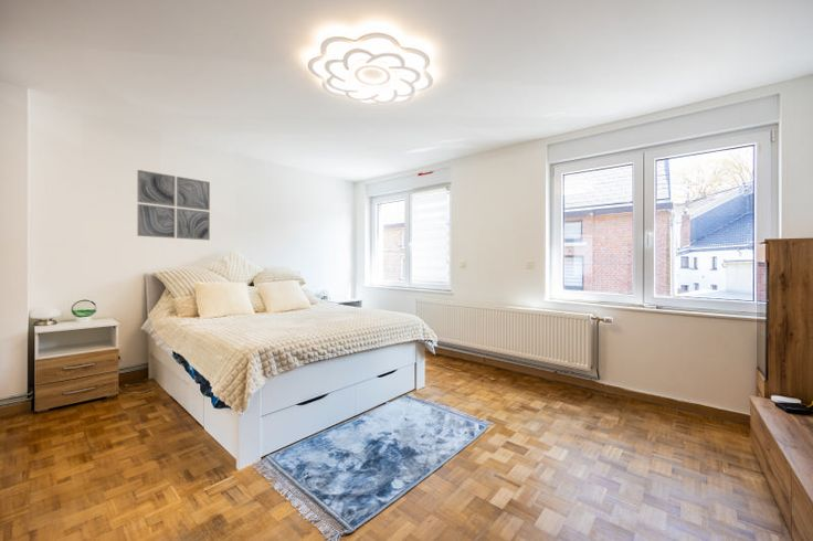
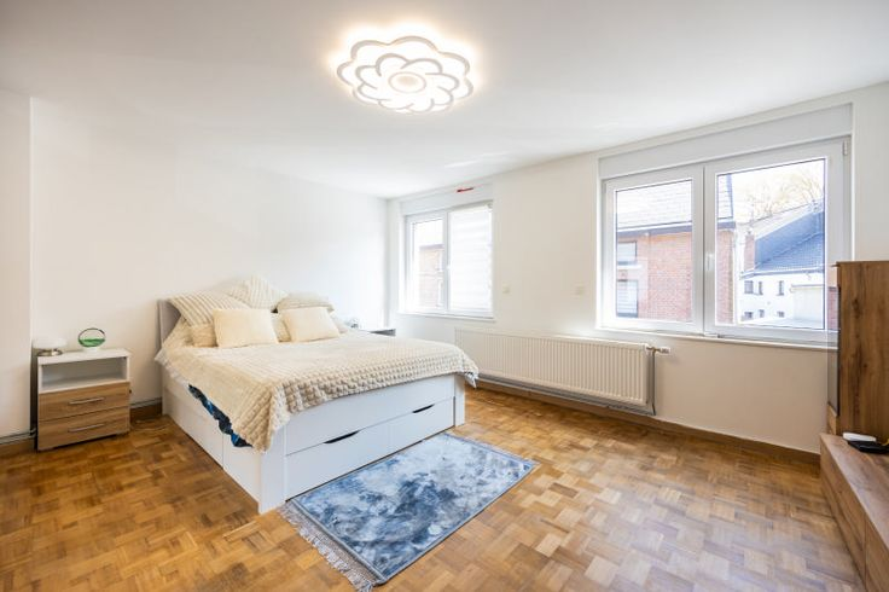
- wall art (175, 208)
